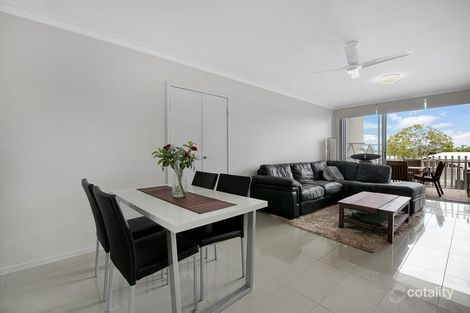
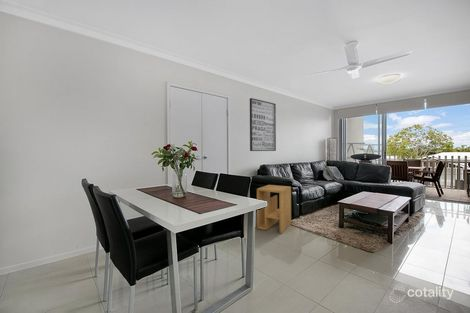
+ side table (274, 207)
+ wall art (263, 126)
